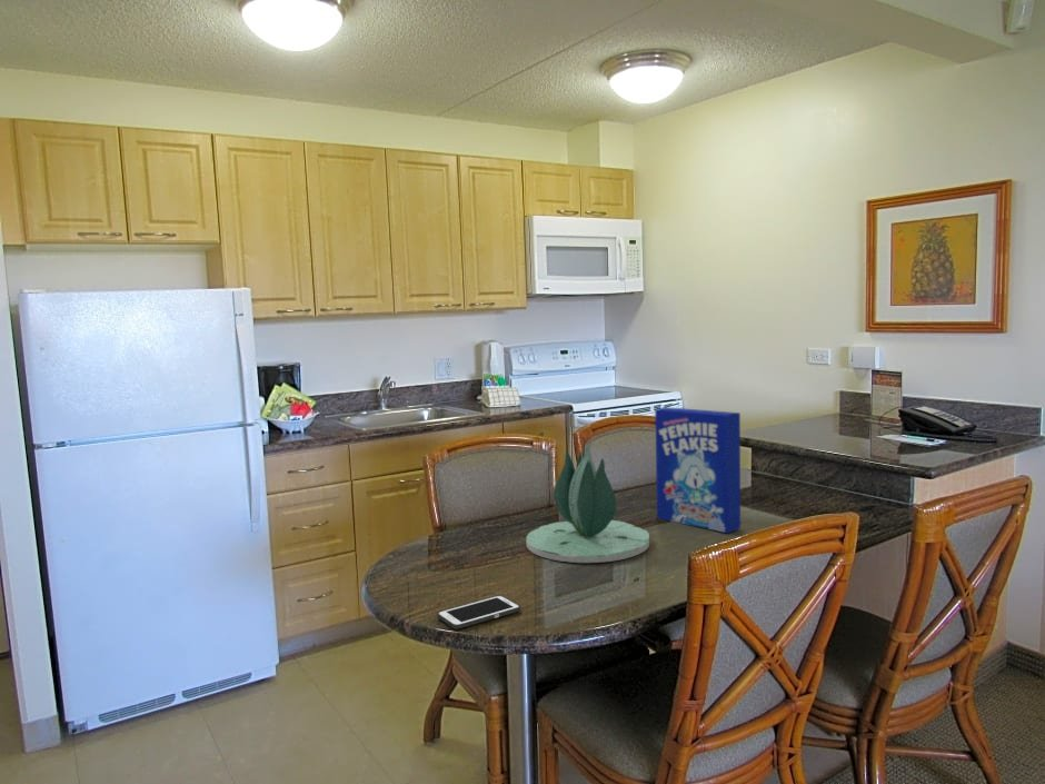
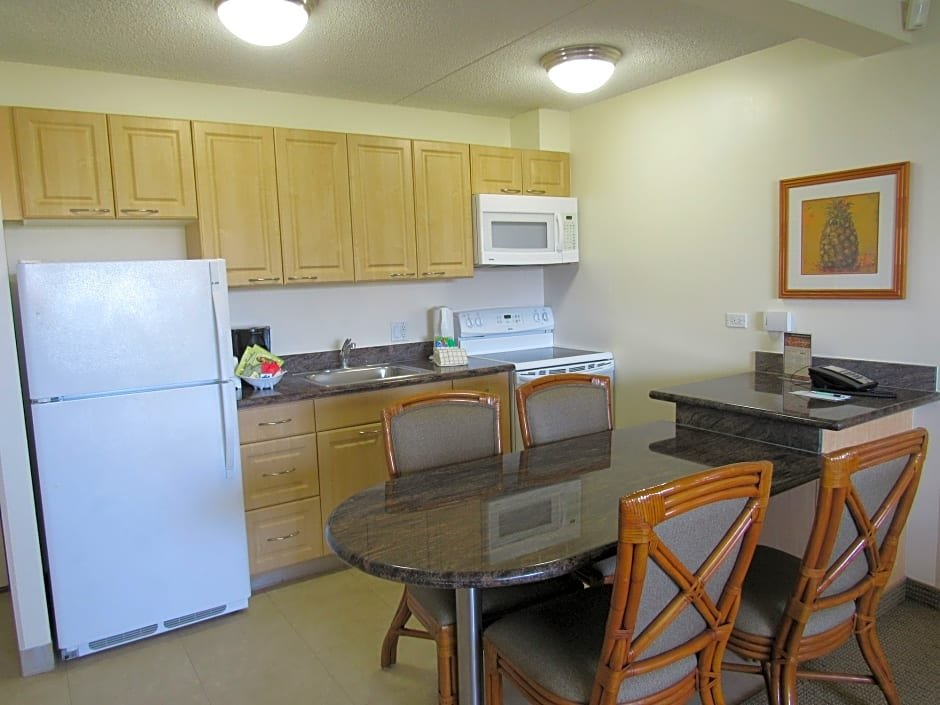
- succulent plant (586, 493)
- cereal box (696, 466)
- cell phone (479, 612)
